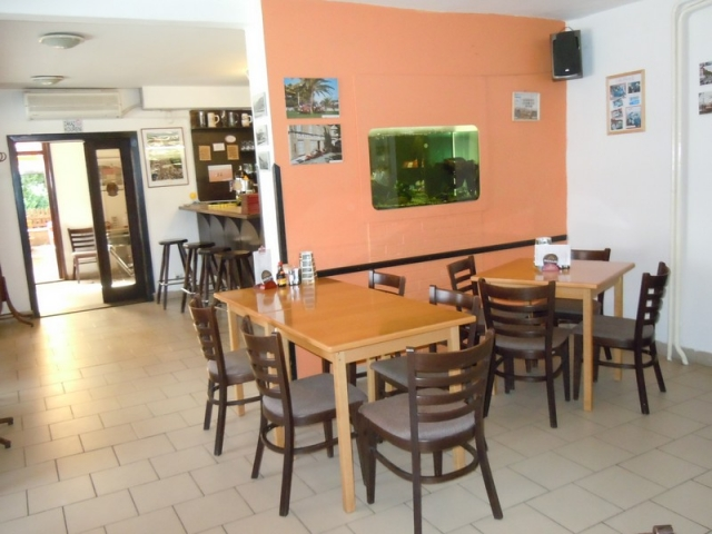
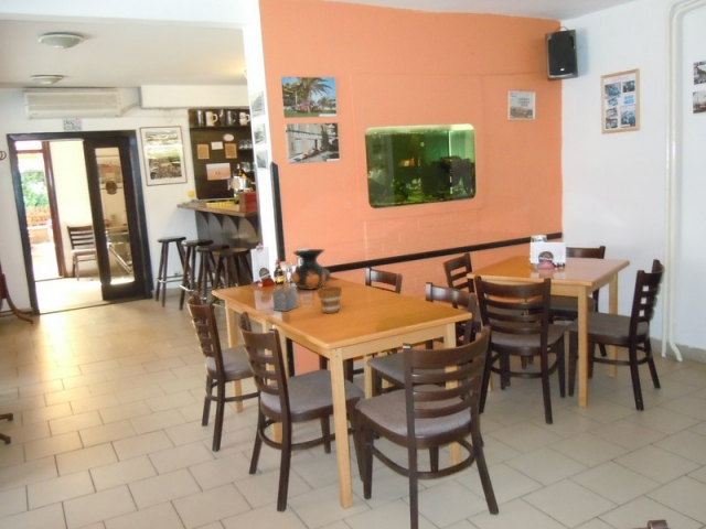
+ vase (310, 269)
+ napkin holder (285, 294)
+ cup (329, 300)
